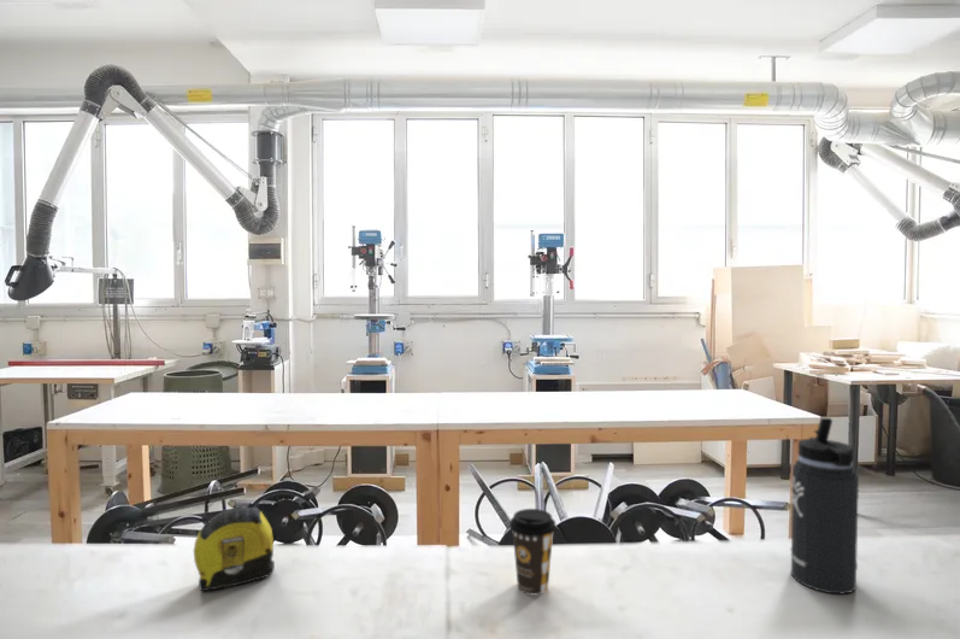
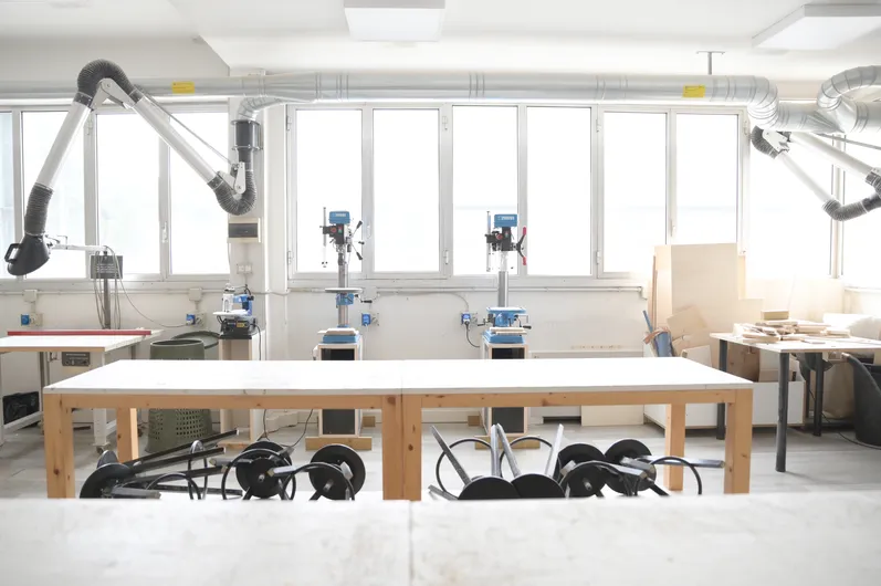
- thermos bottle (826, 500)
- coffee cup (532, 551)
- tape measure (234, 546)
